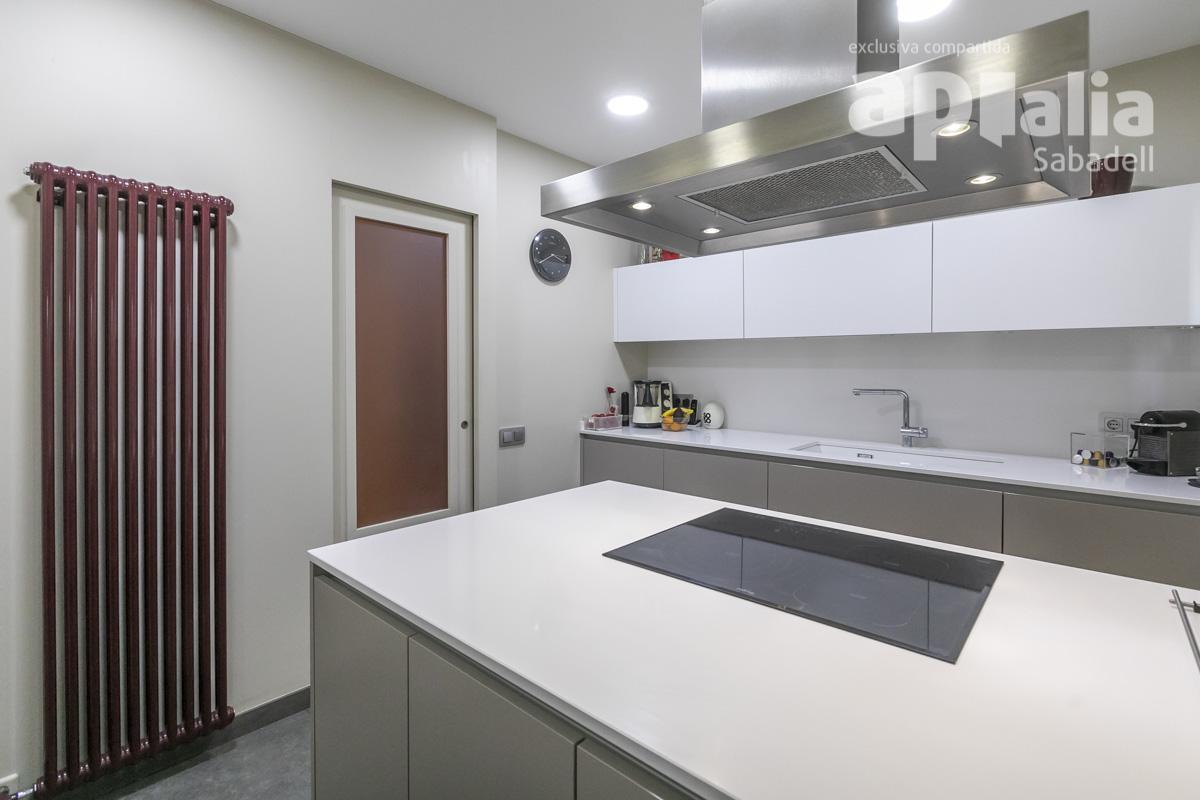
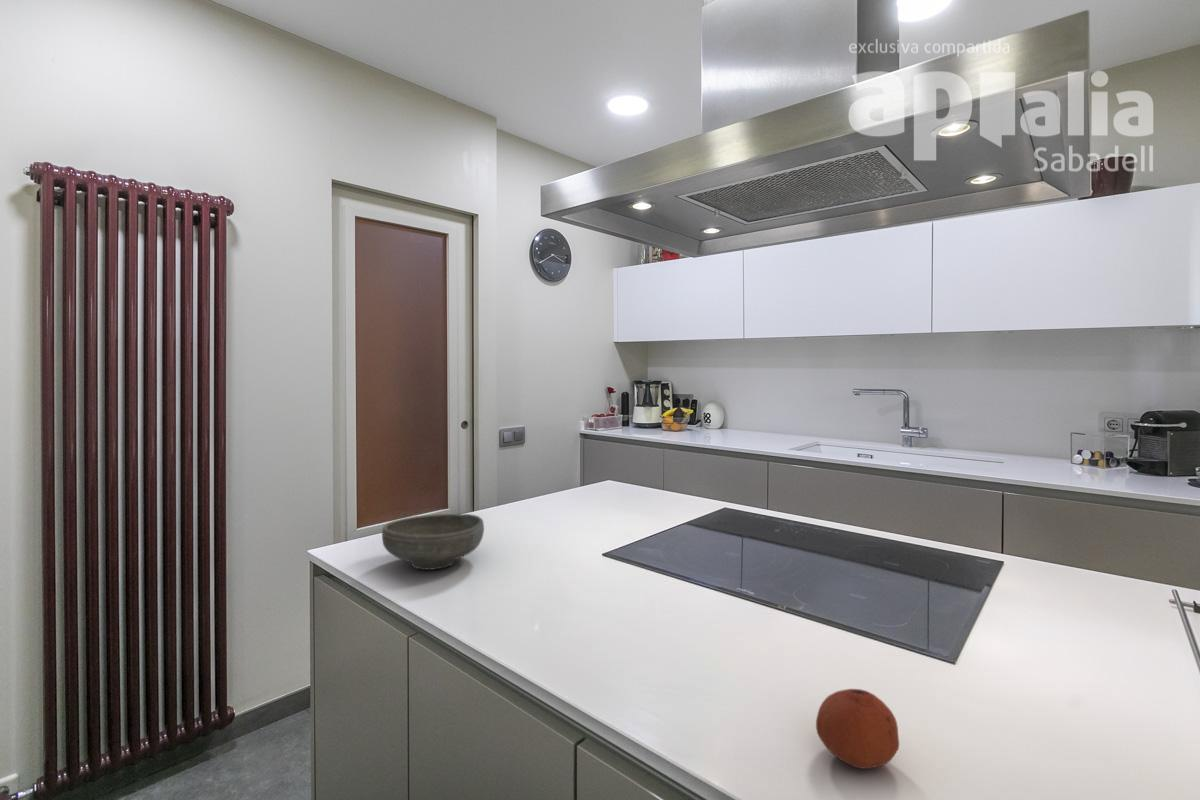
+ bowl (434, 542)
+ fruit (855, 724)
